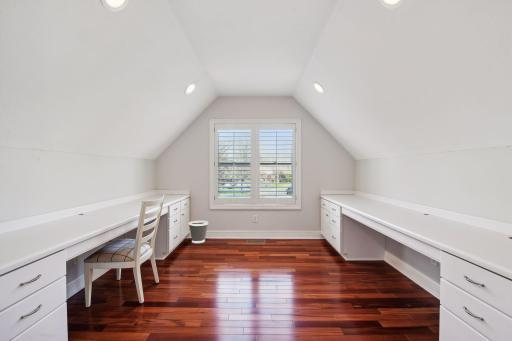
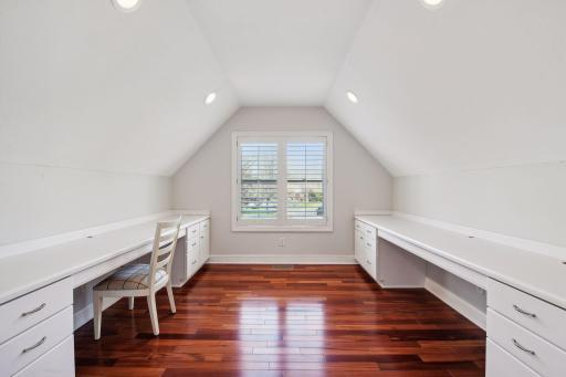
- wastebasket (198, 231)
